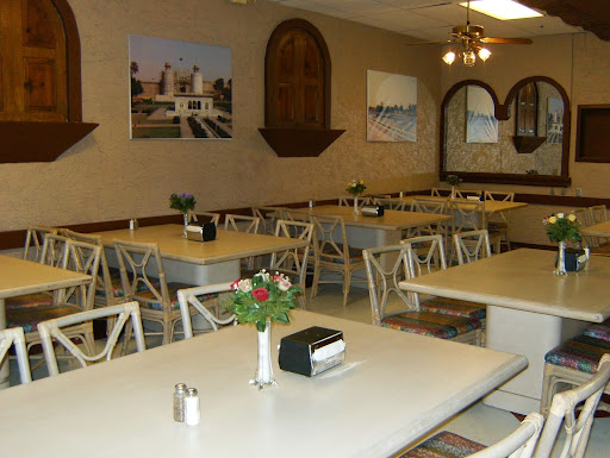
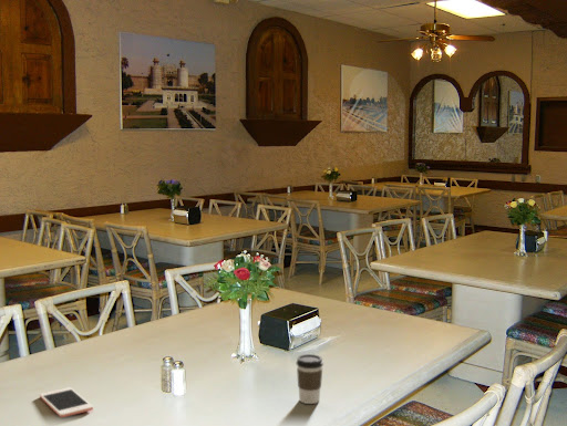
+ cell phone (65, 402)
+ coffee cup (309, 378)
